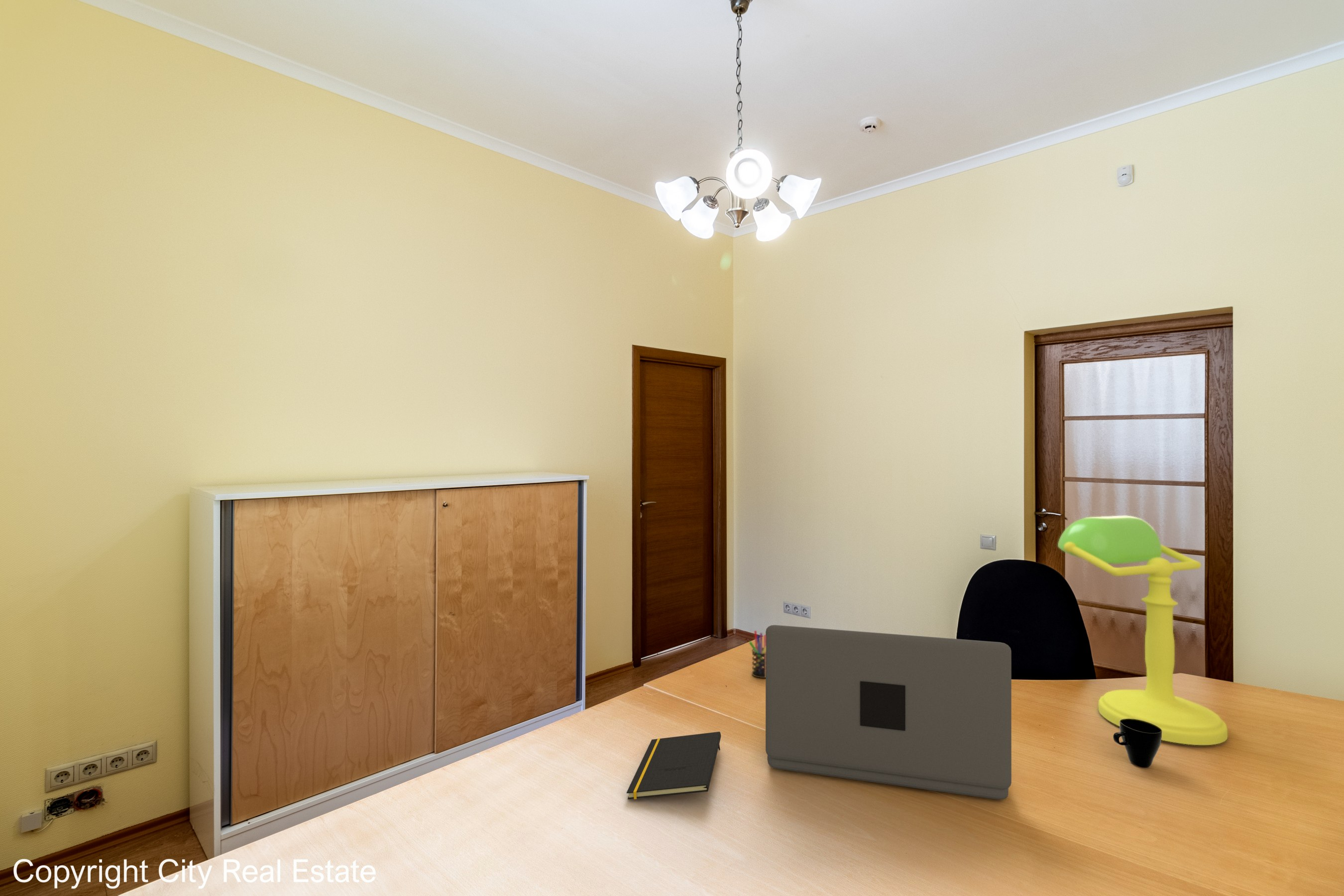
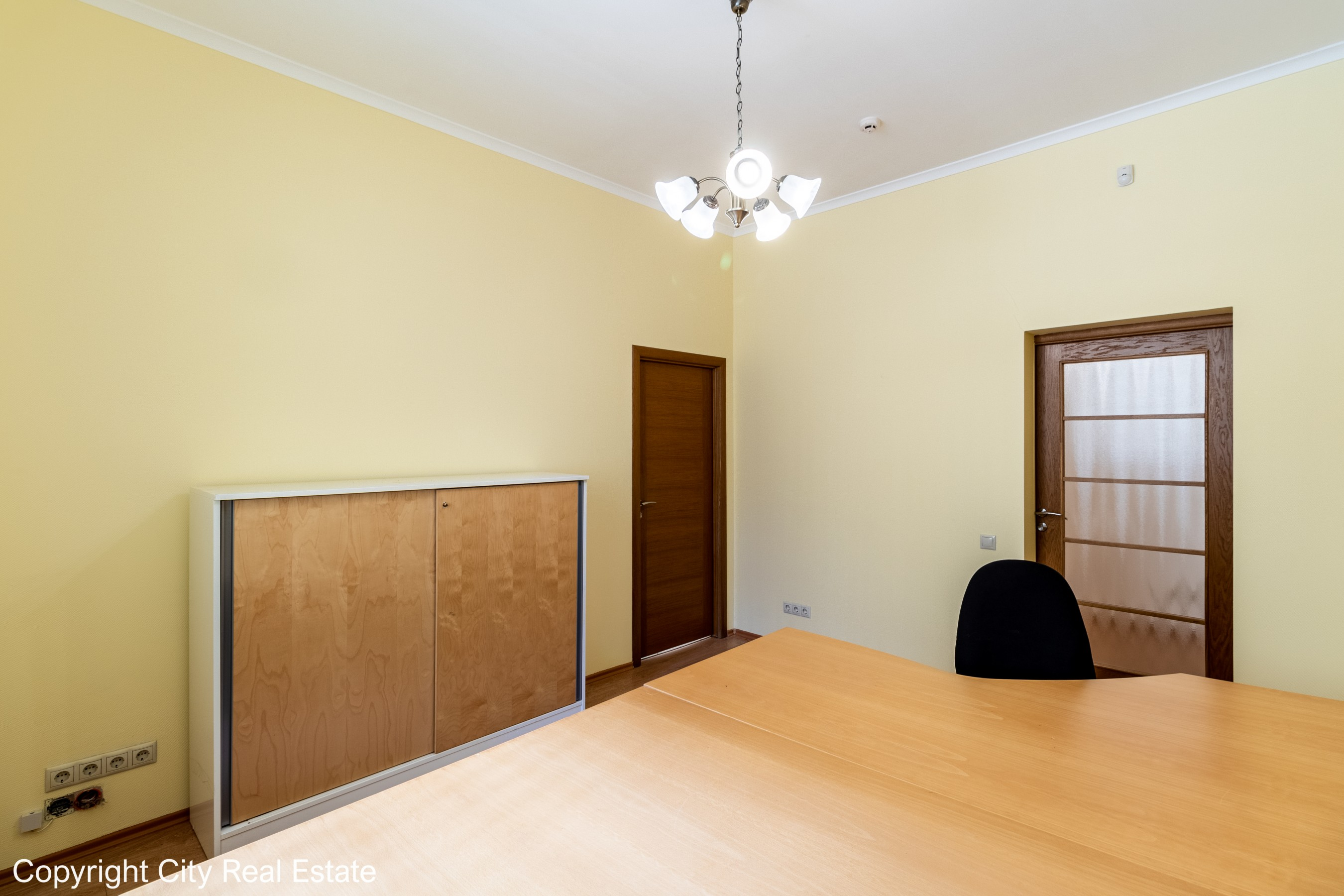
- notepad (677, 763)
- cup (1135, 745)
- desk lamp (1146, 615)
- laptop (879, 685)
- pen holder (759, 654)
